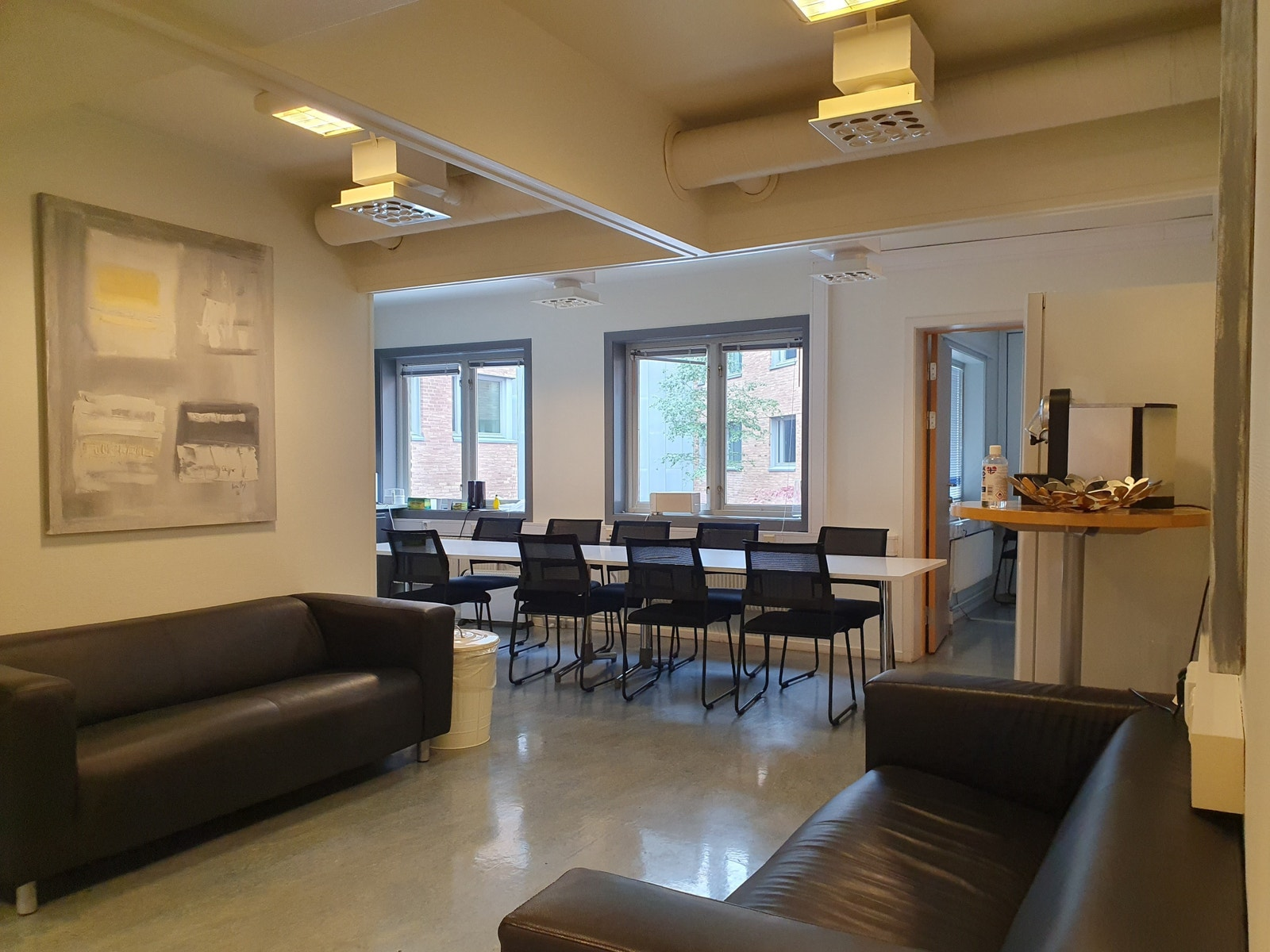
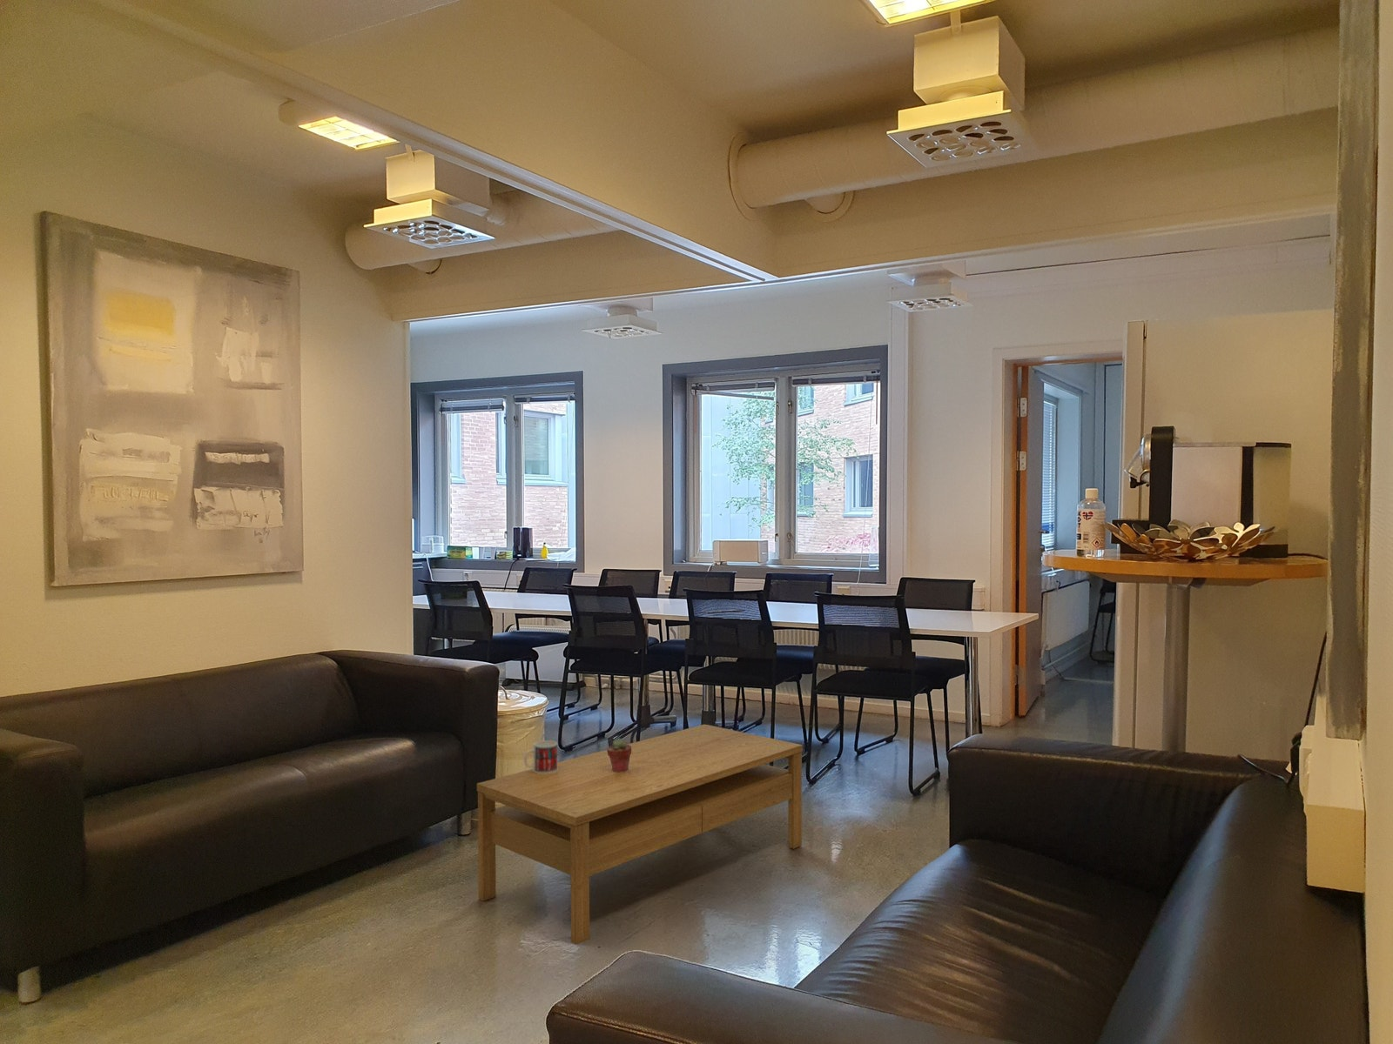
+ potted succulent (619, 752)
+ coffee table (652, 816)
+ mug (542, 757)
